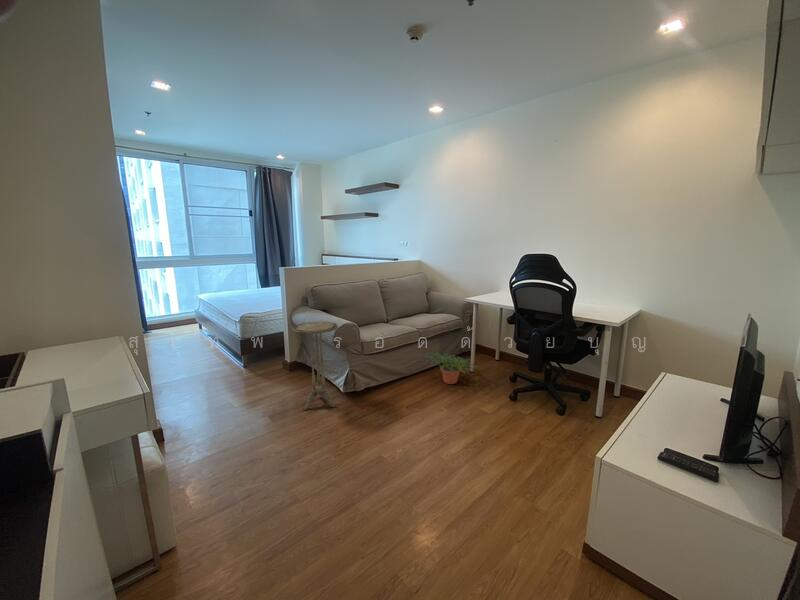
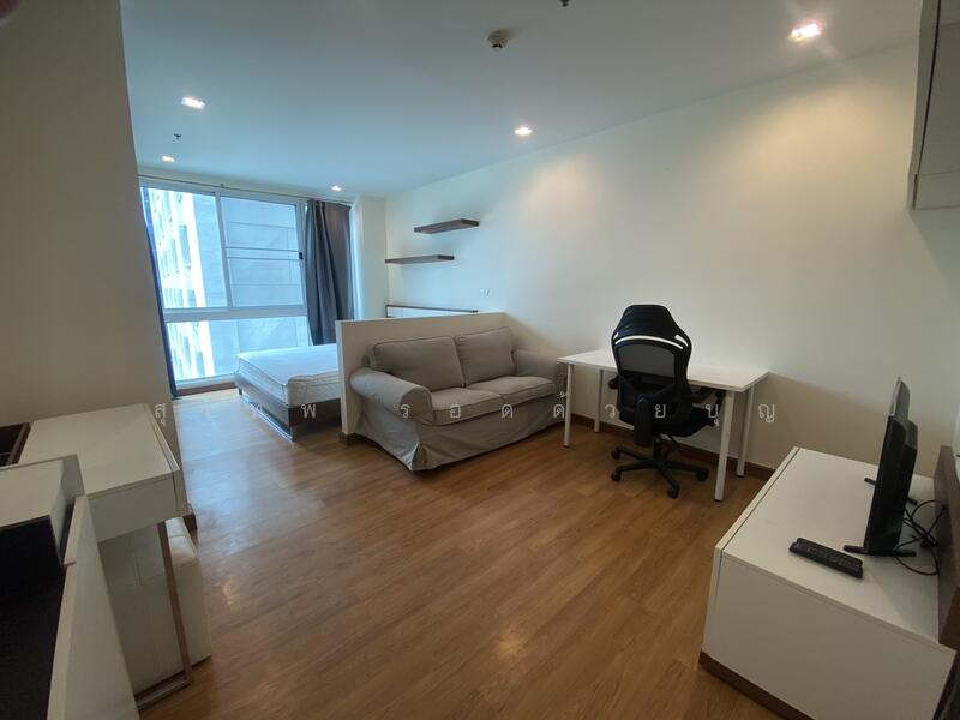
- side table (317, 366)
- potted plant (451, 366)
